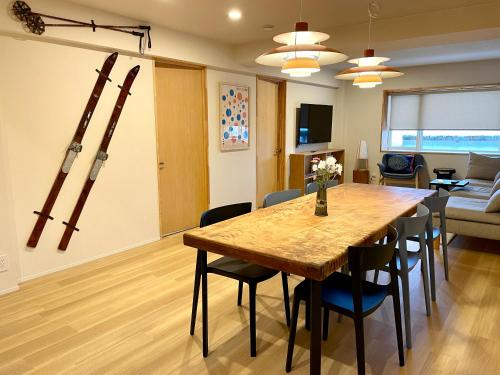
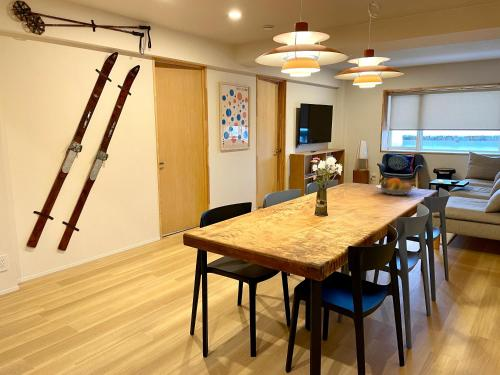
+ fruit bowl (396, 185)
